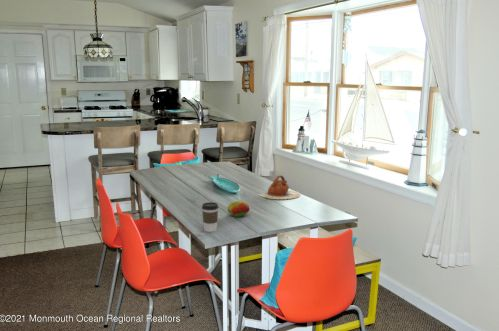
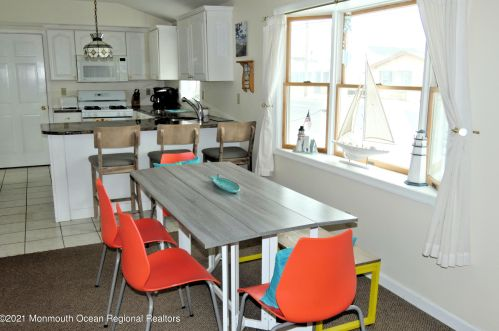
- coffee cup (210, 217)
- fruit (238, 208)
- teapot (279, 185)
